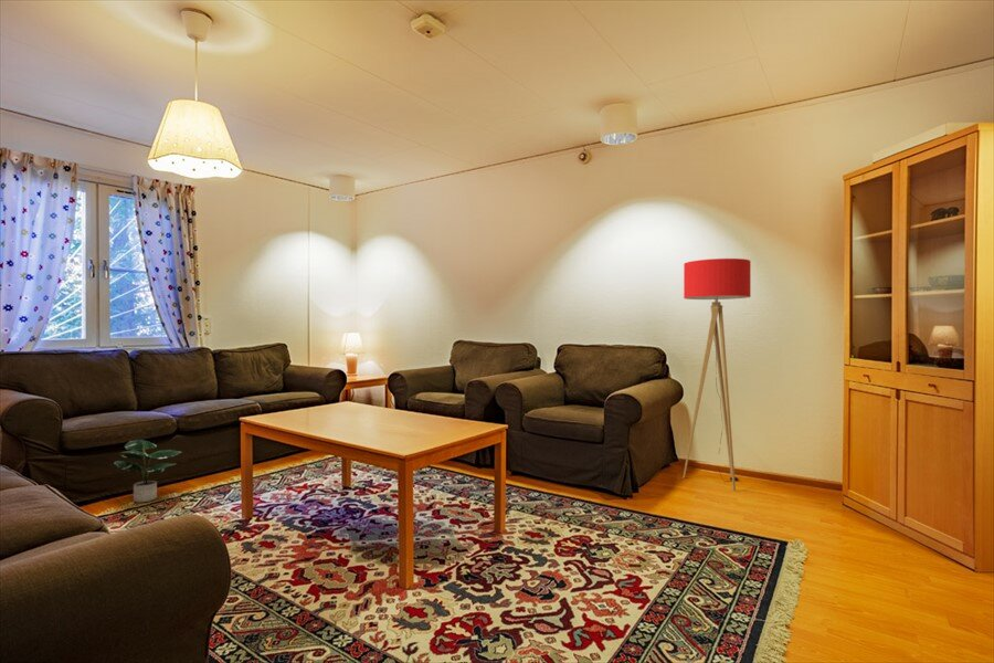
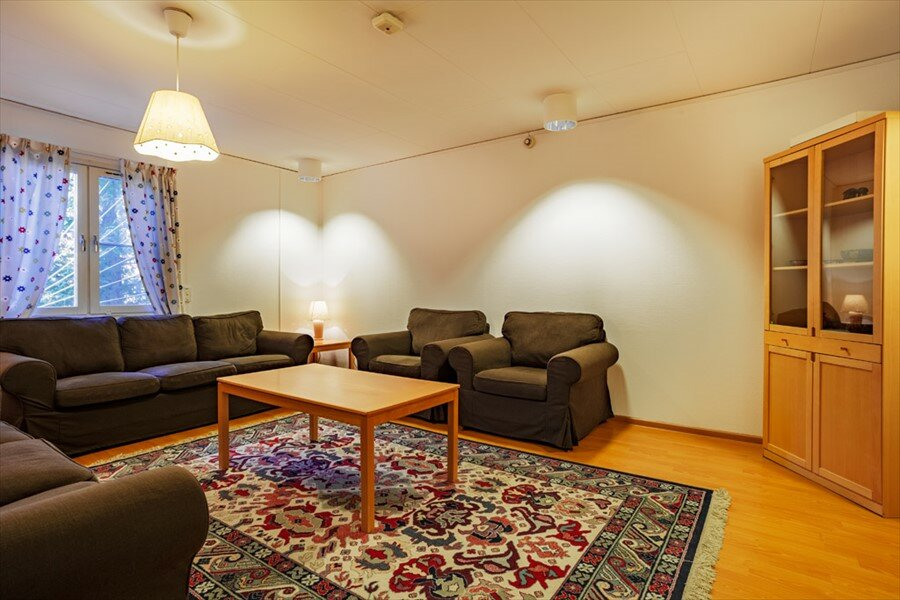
- floor lamp (718, 371)
- potted plant (148, 470)
